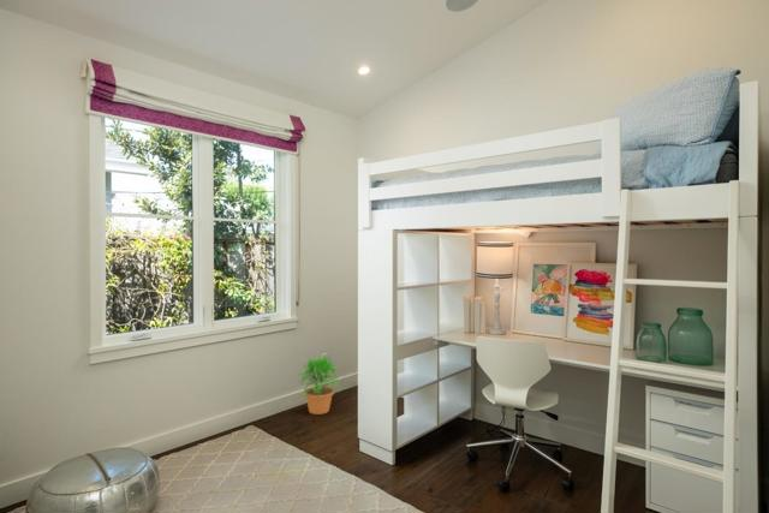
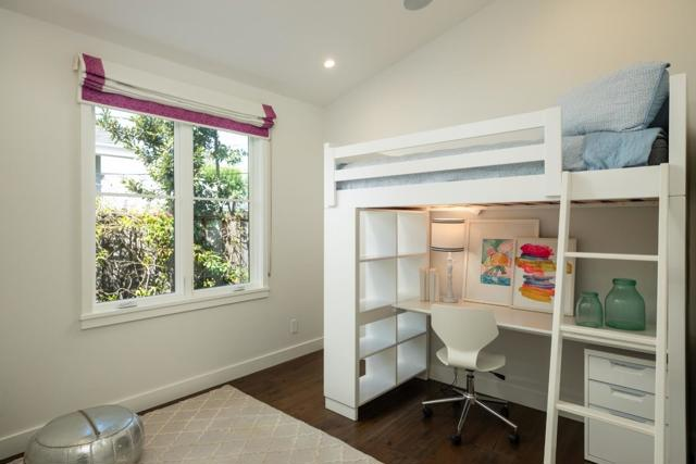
- potted plant (317, 383)
